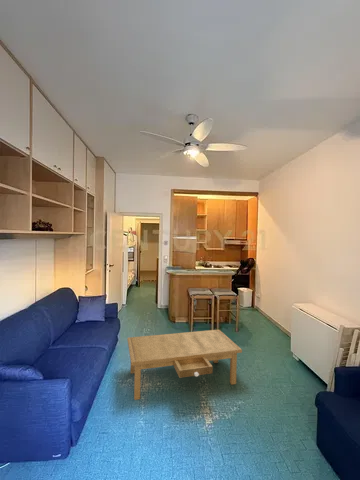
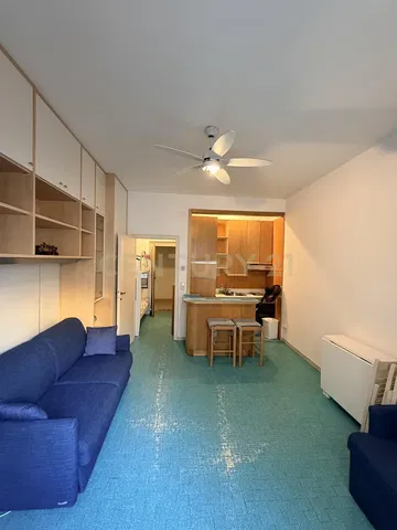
- coffee table (181, 360)
